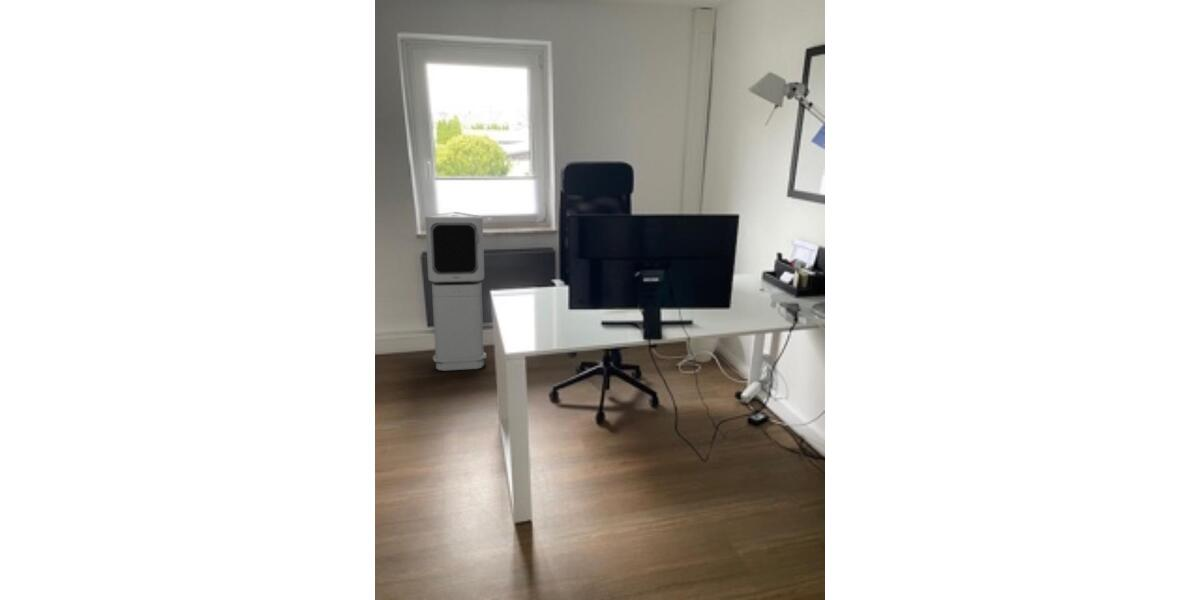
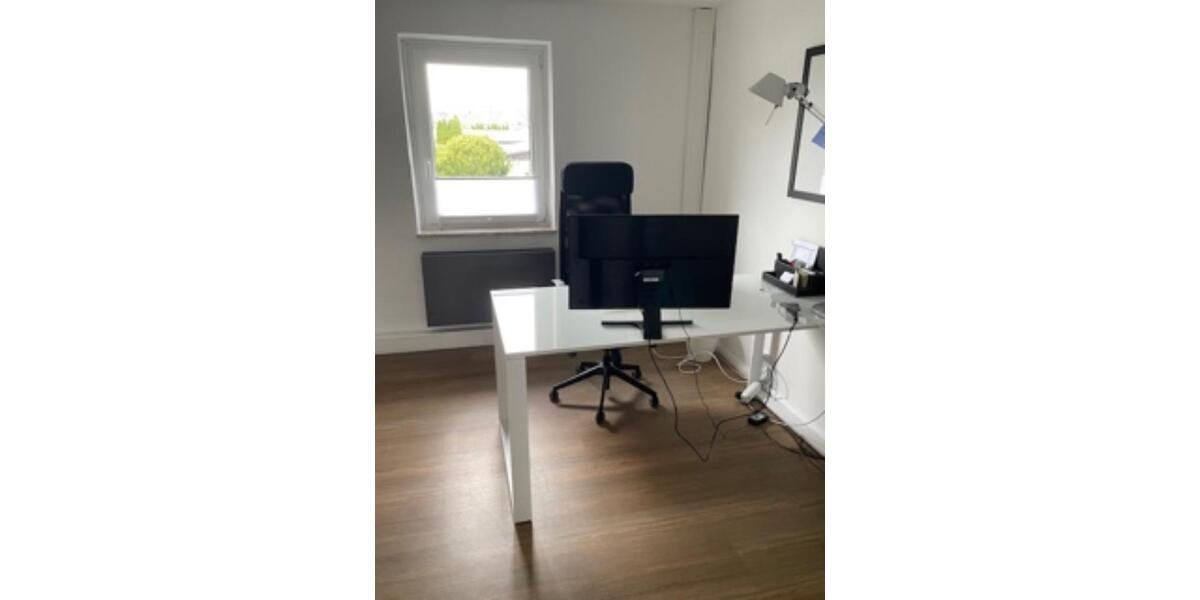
- air purifier (457, 290)
